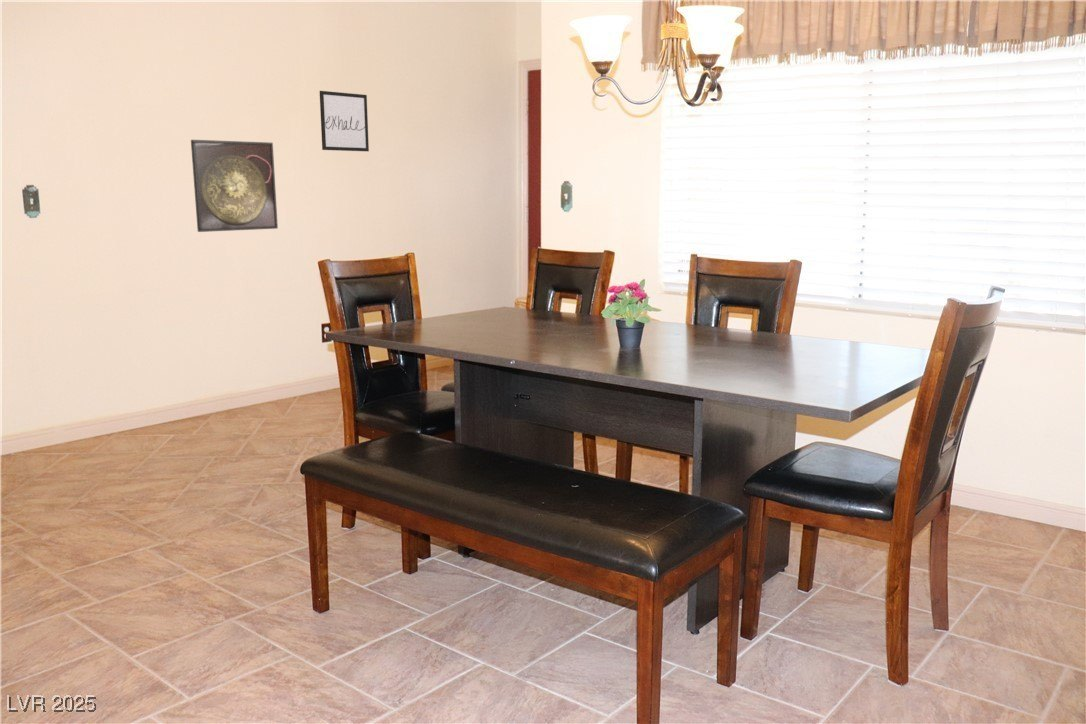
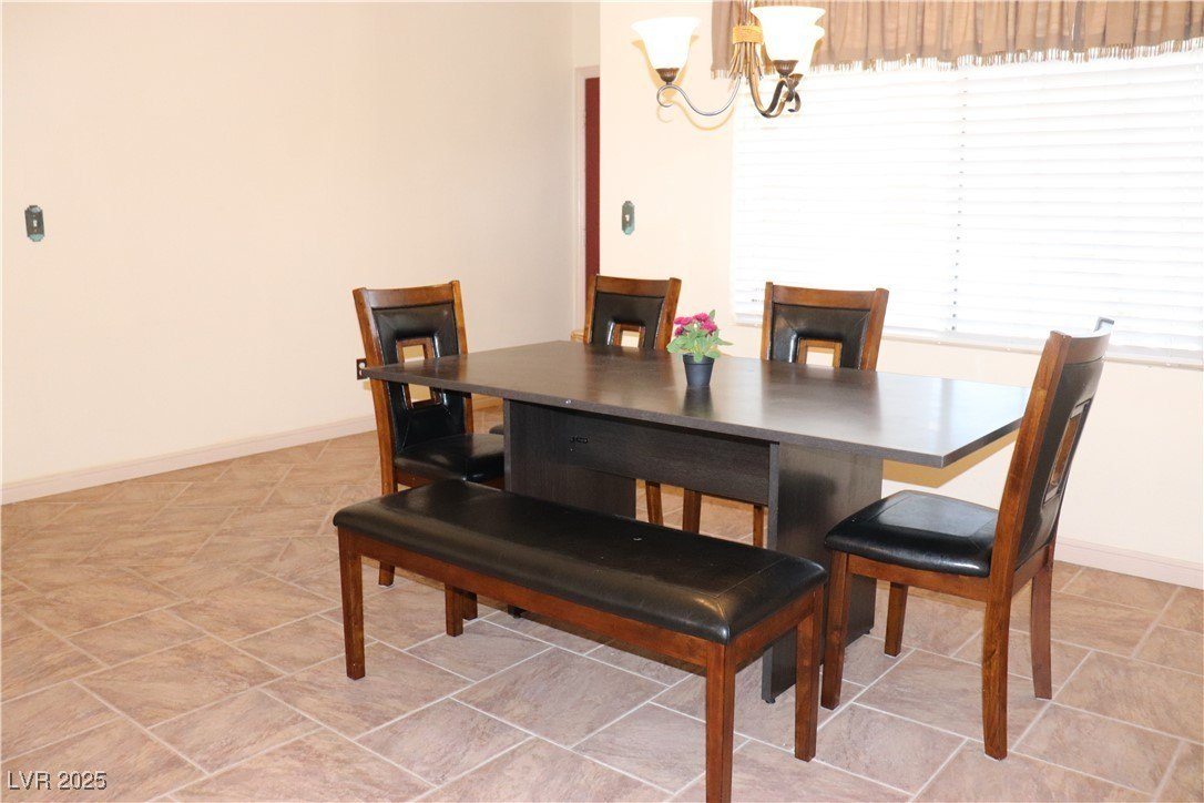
- wall art (344, 121)
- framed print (236, 186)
